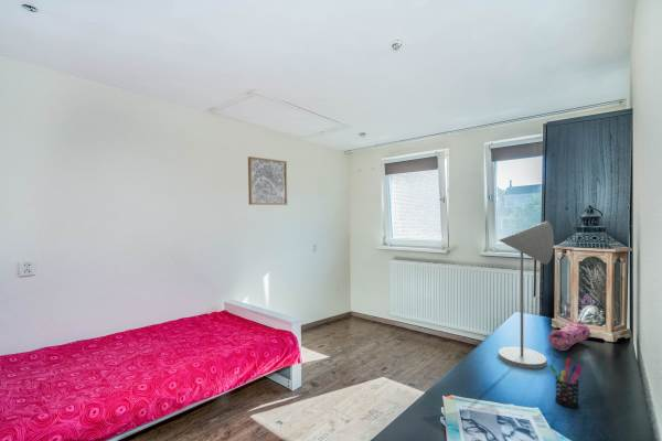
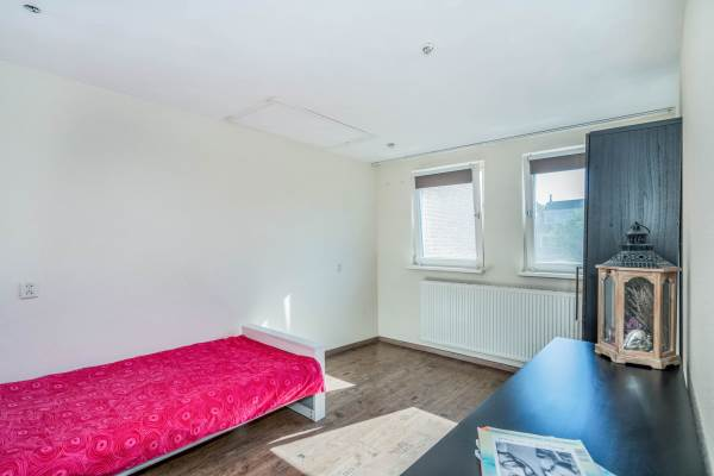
- desk lamp (522, 290)
- wall art (268, 182)
- pencil case (569, 335)
- pen holder (564, 380)
